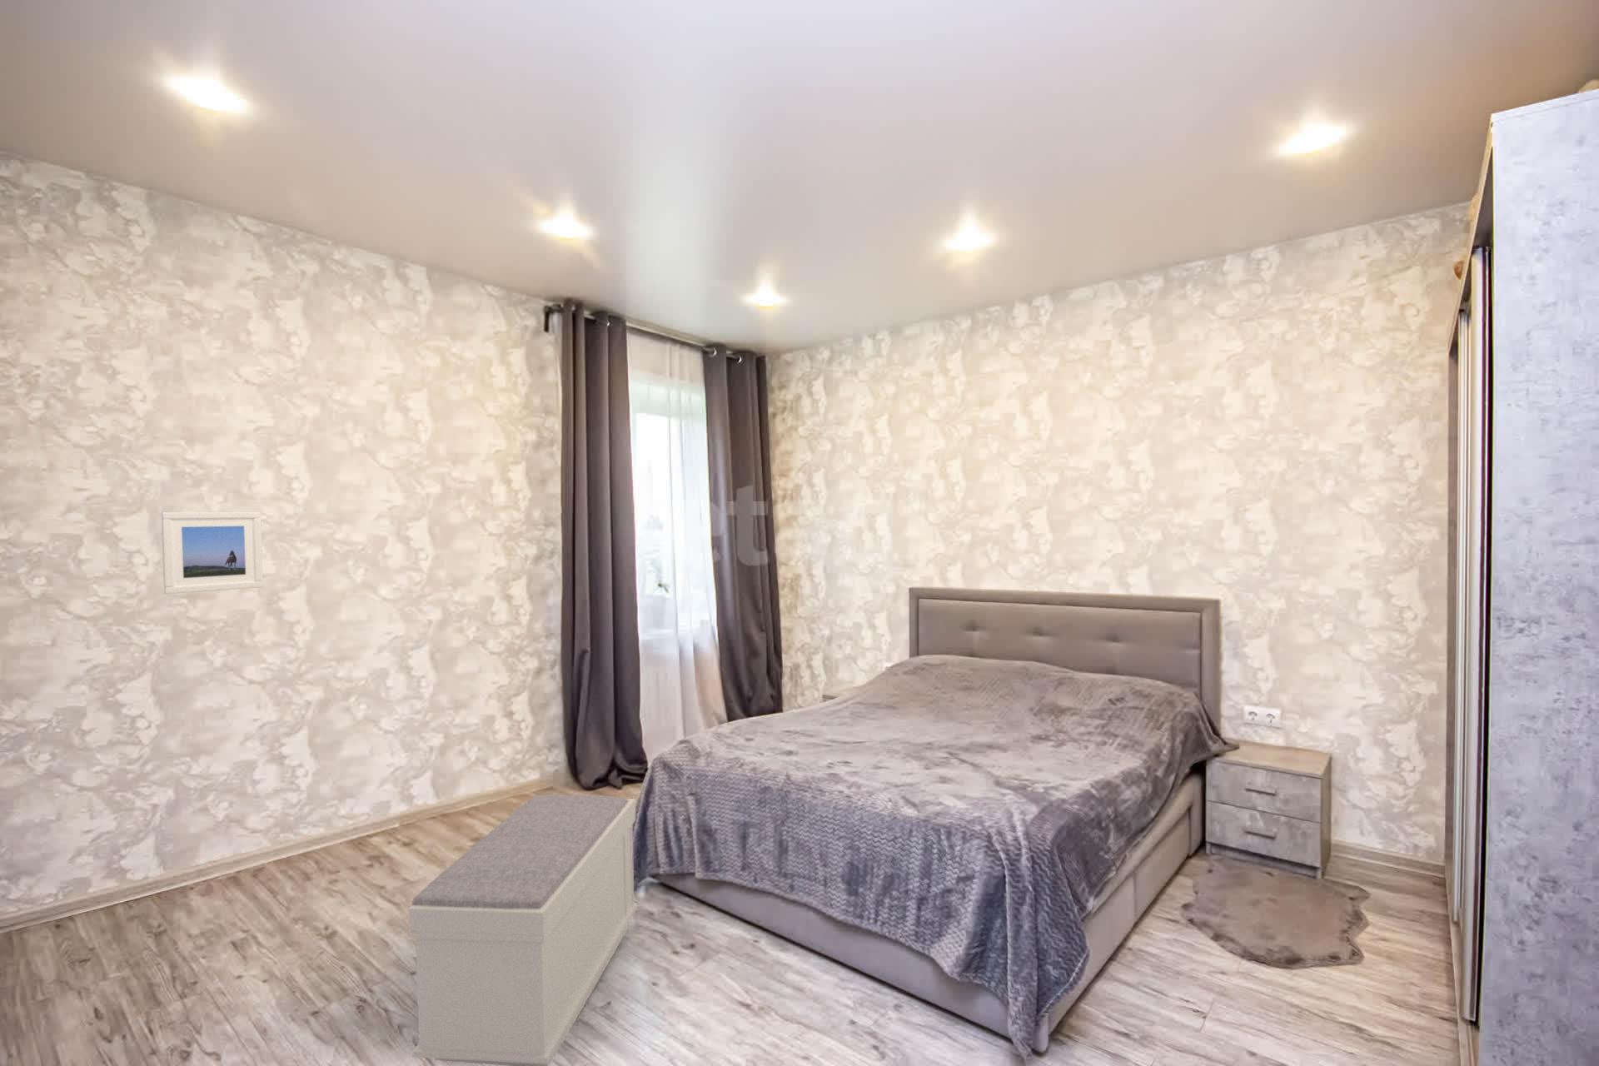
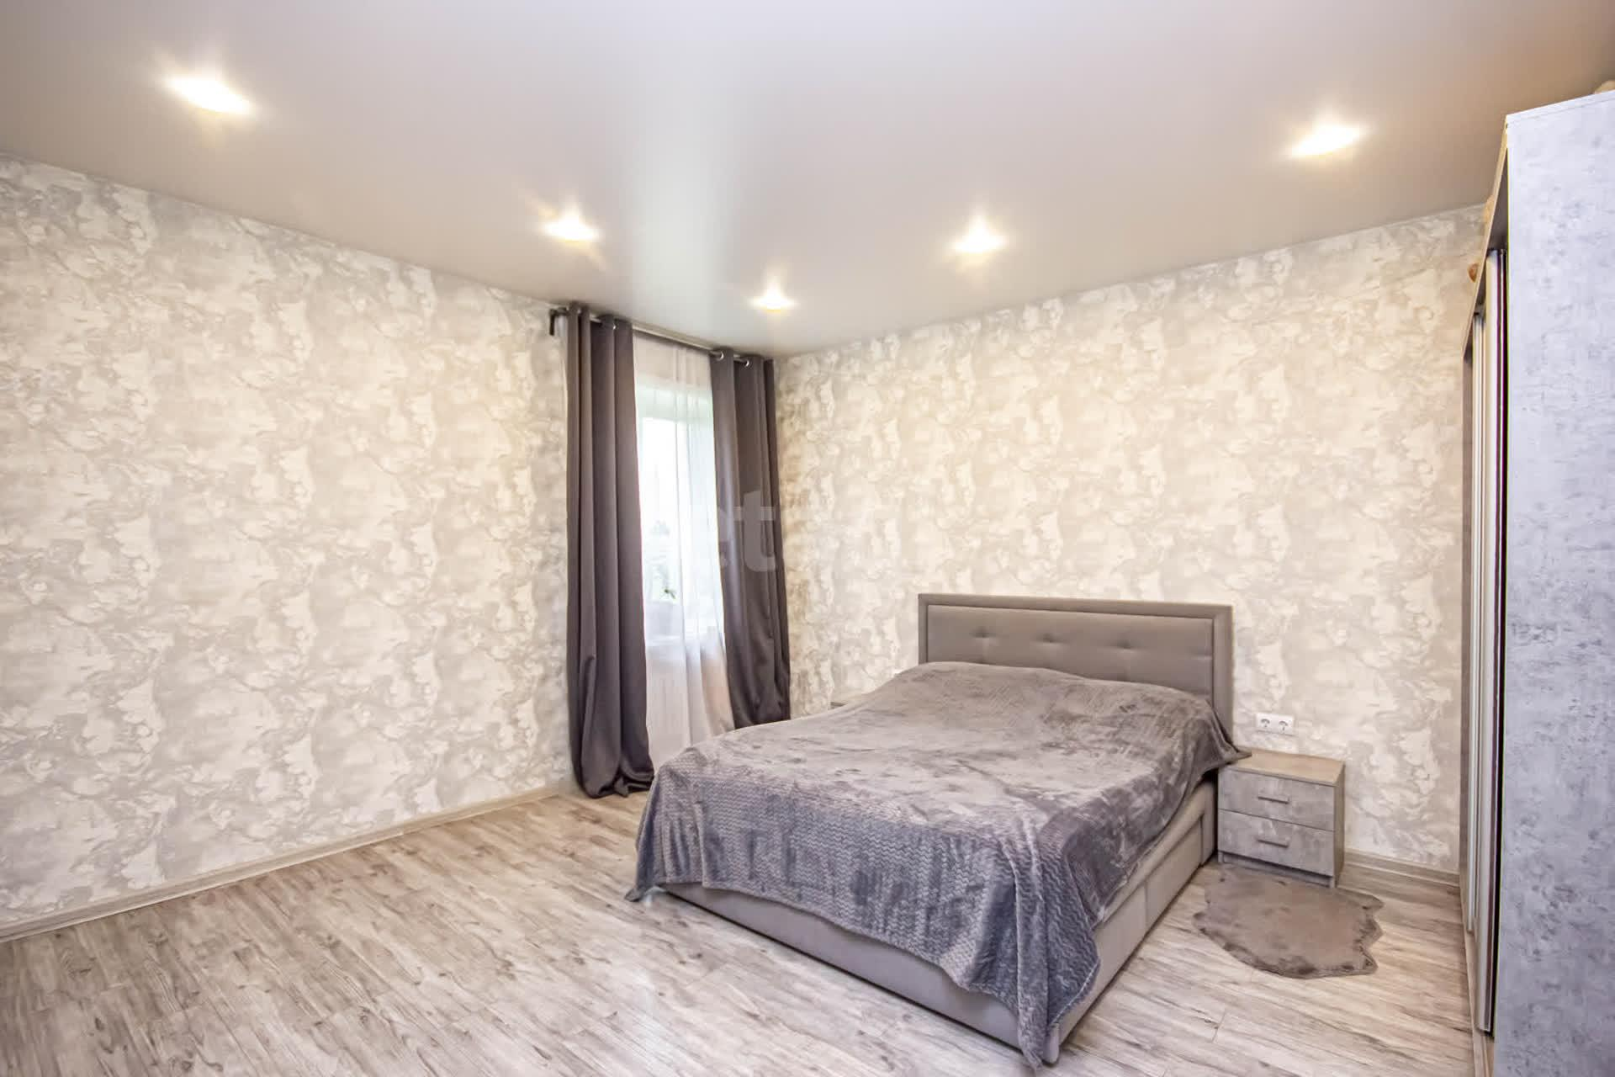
- bench (540, 911)
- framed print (214, 551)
